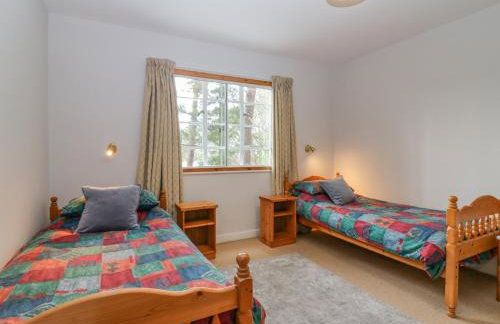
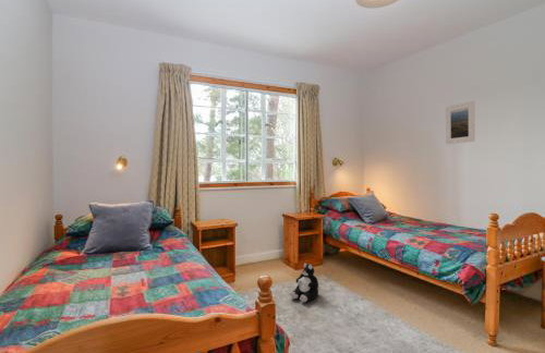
+ plush toy (305, 280)
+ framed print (459, 123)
